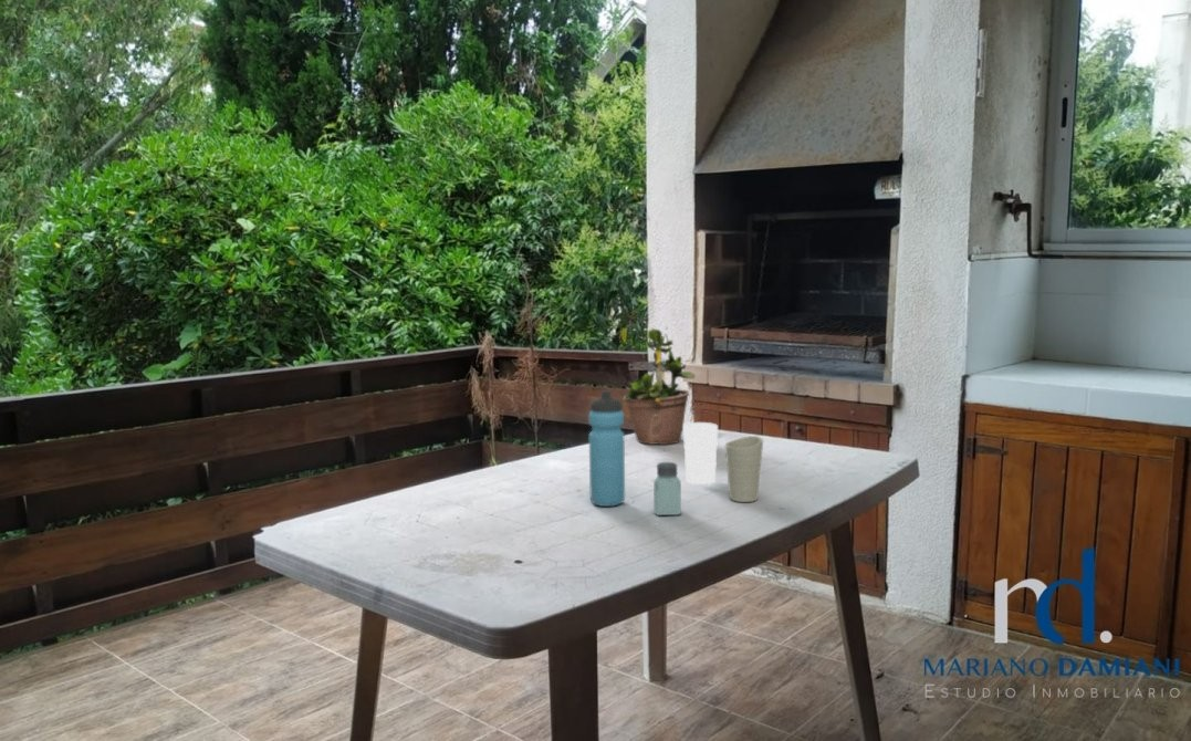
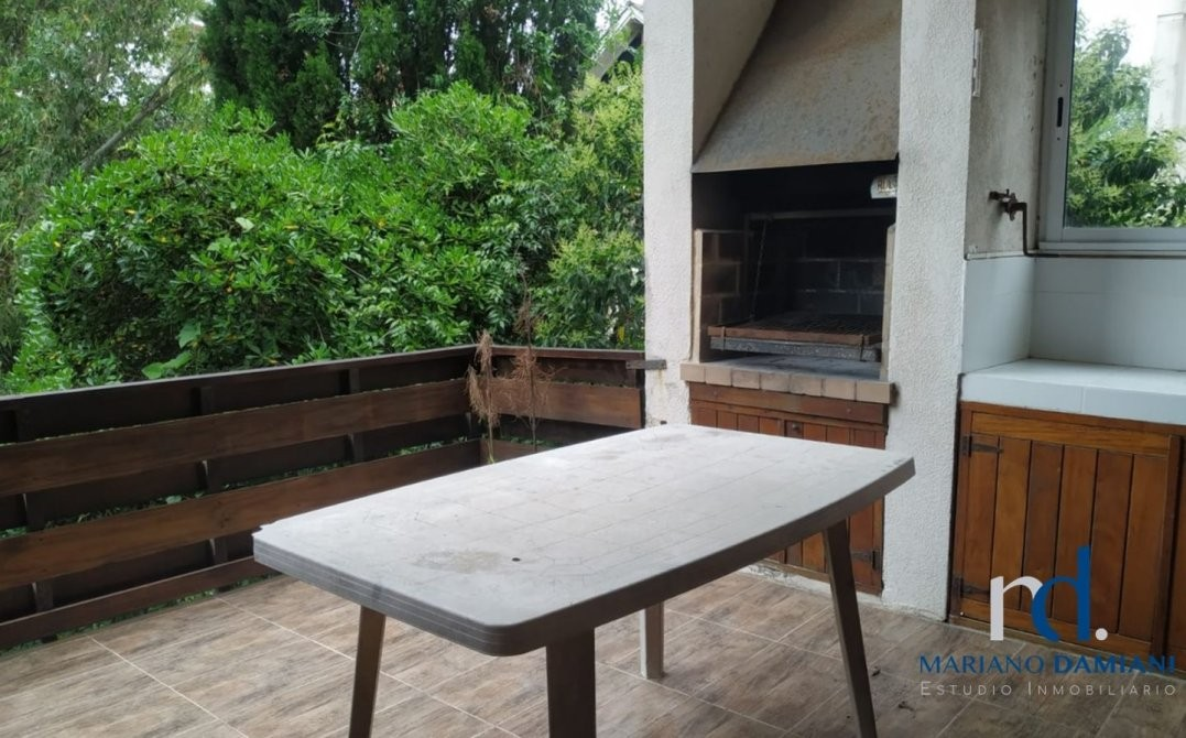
- water bottle (606, 447)
- potted plant (652, 378)
- cup (743, 468)
- cup (700, 452)
- saltshaker (667, 488)
